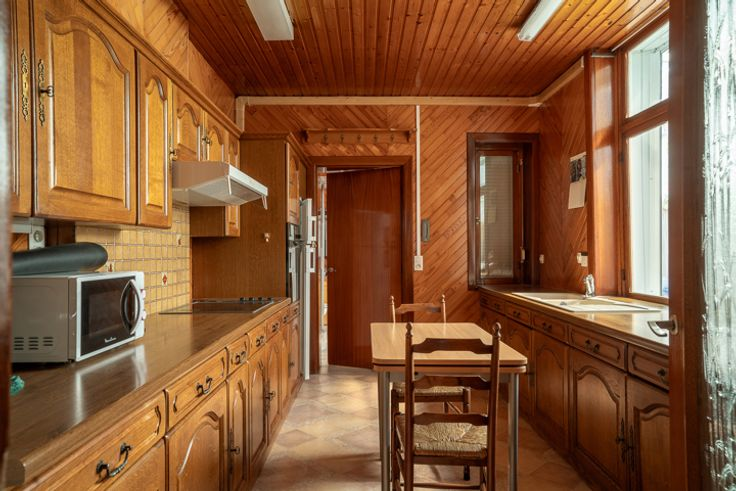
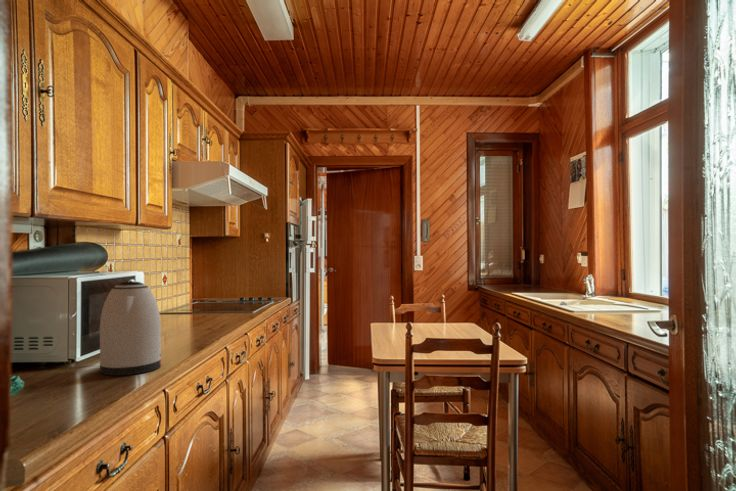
+ kettle (133, 323)
